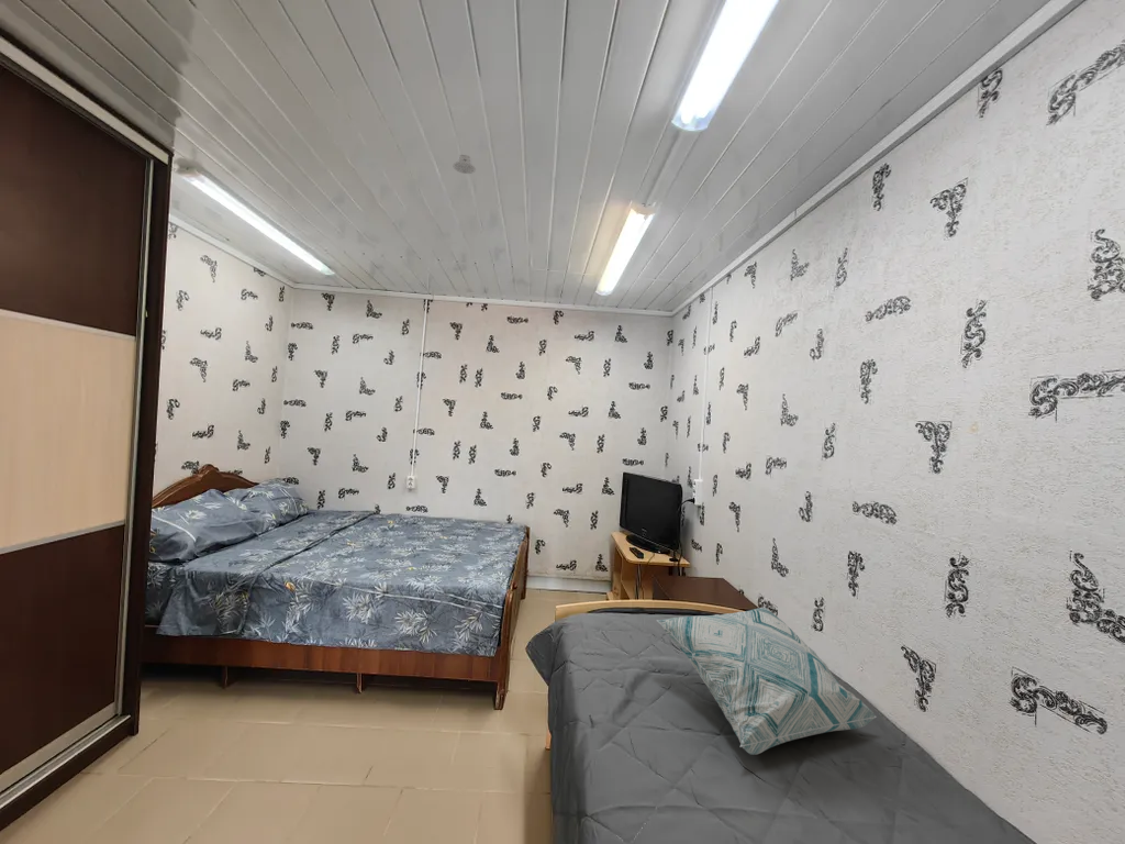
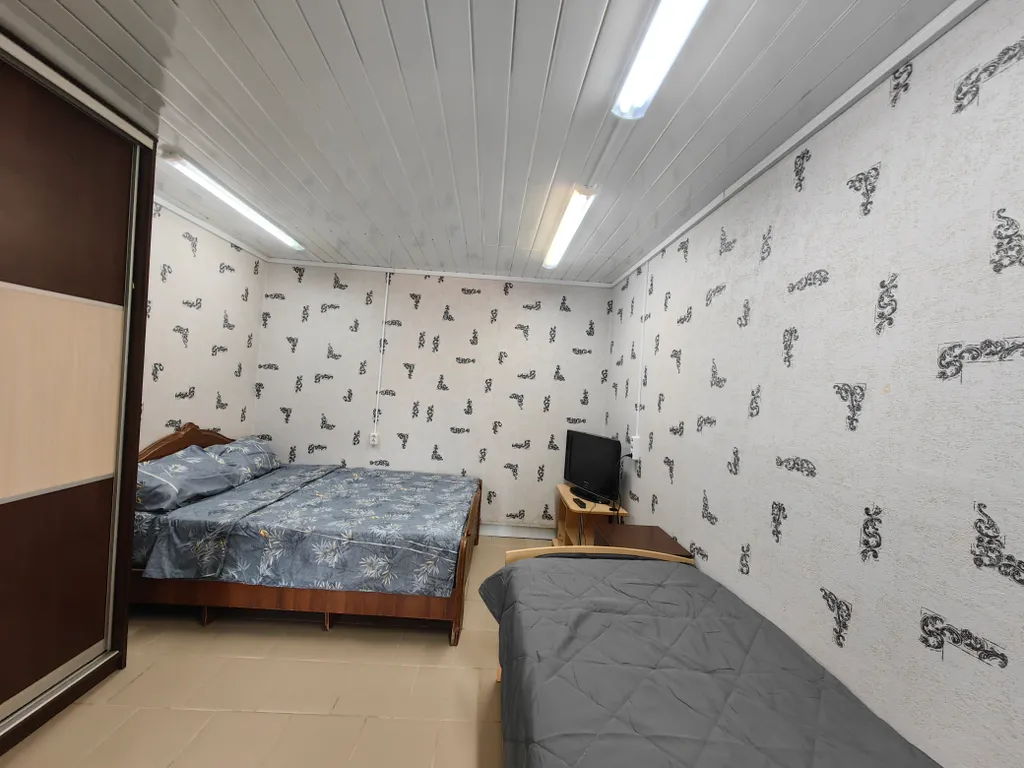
- decorative pillow (756, 668)
- recessed light (464, 163)
